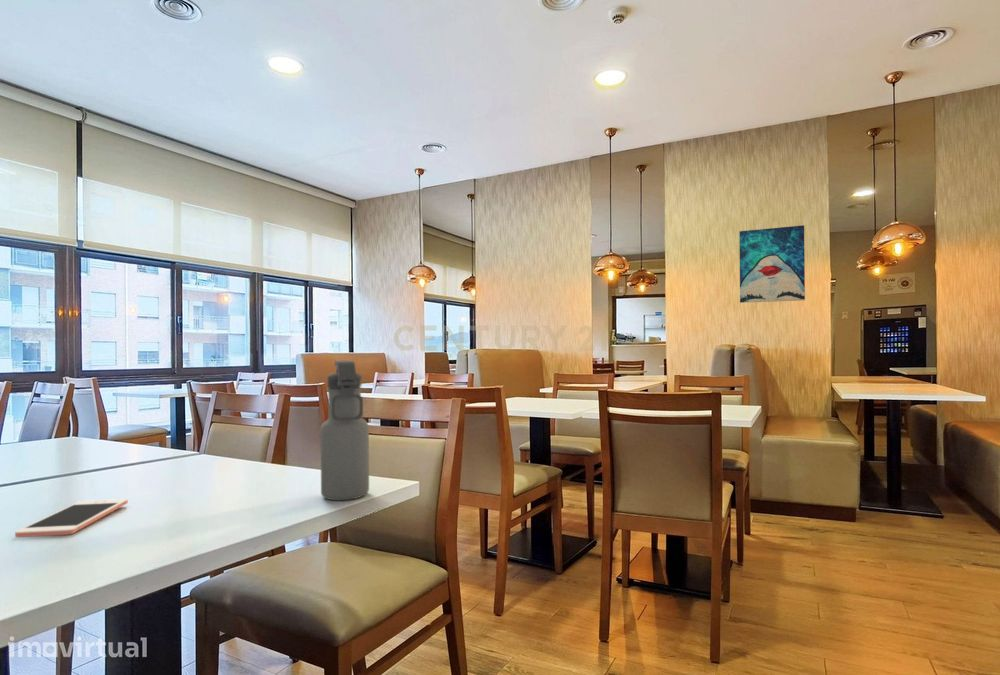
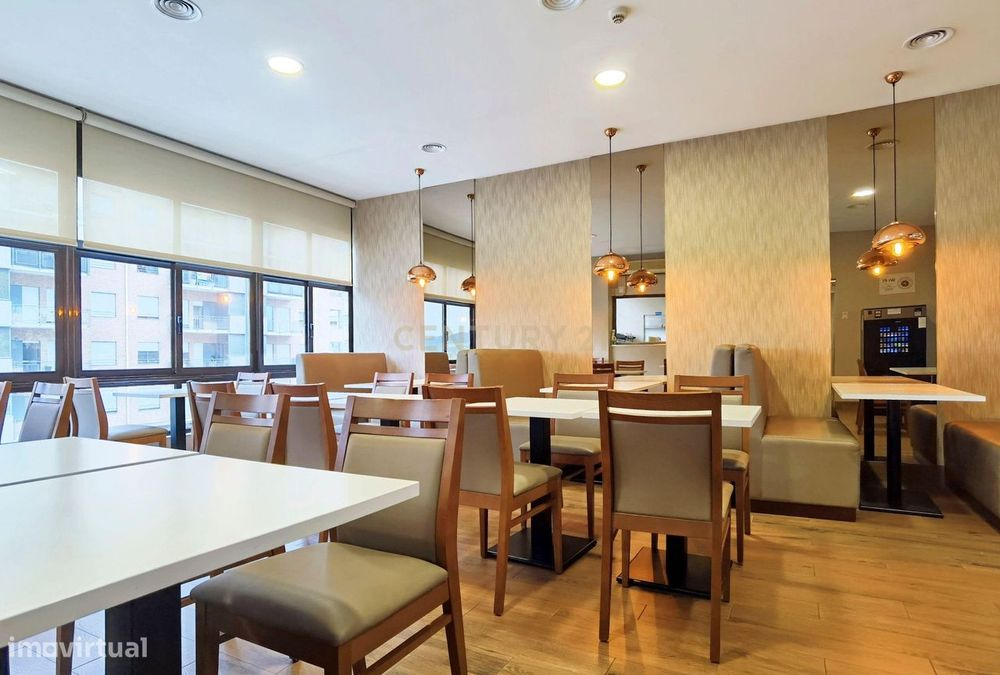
- water bottle (345, 427)
- wall art (771, 265)
- cell phone (76, 516)
